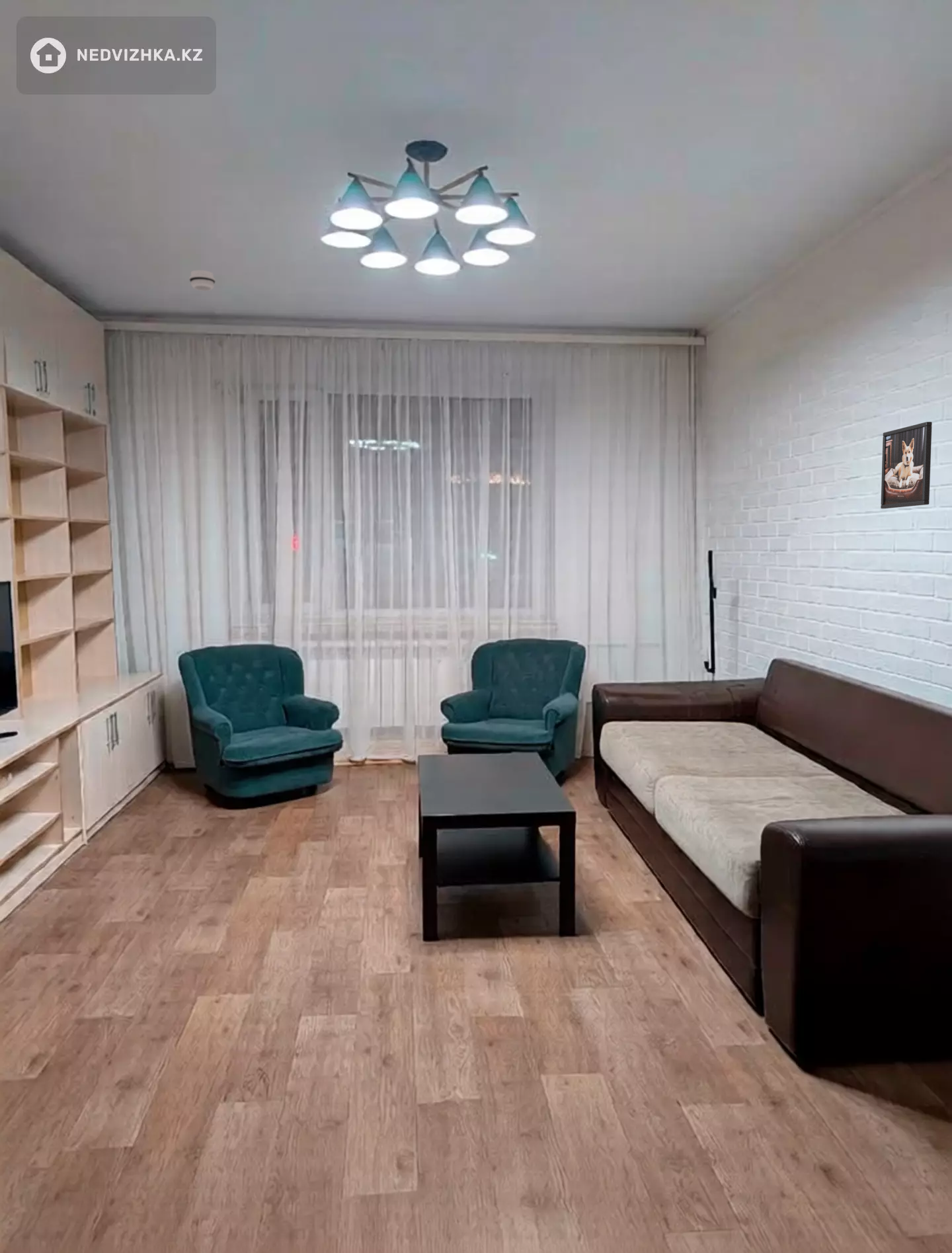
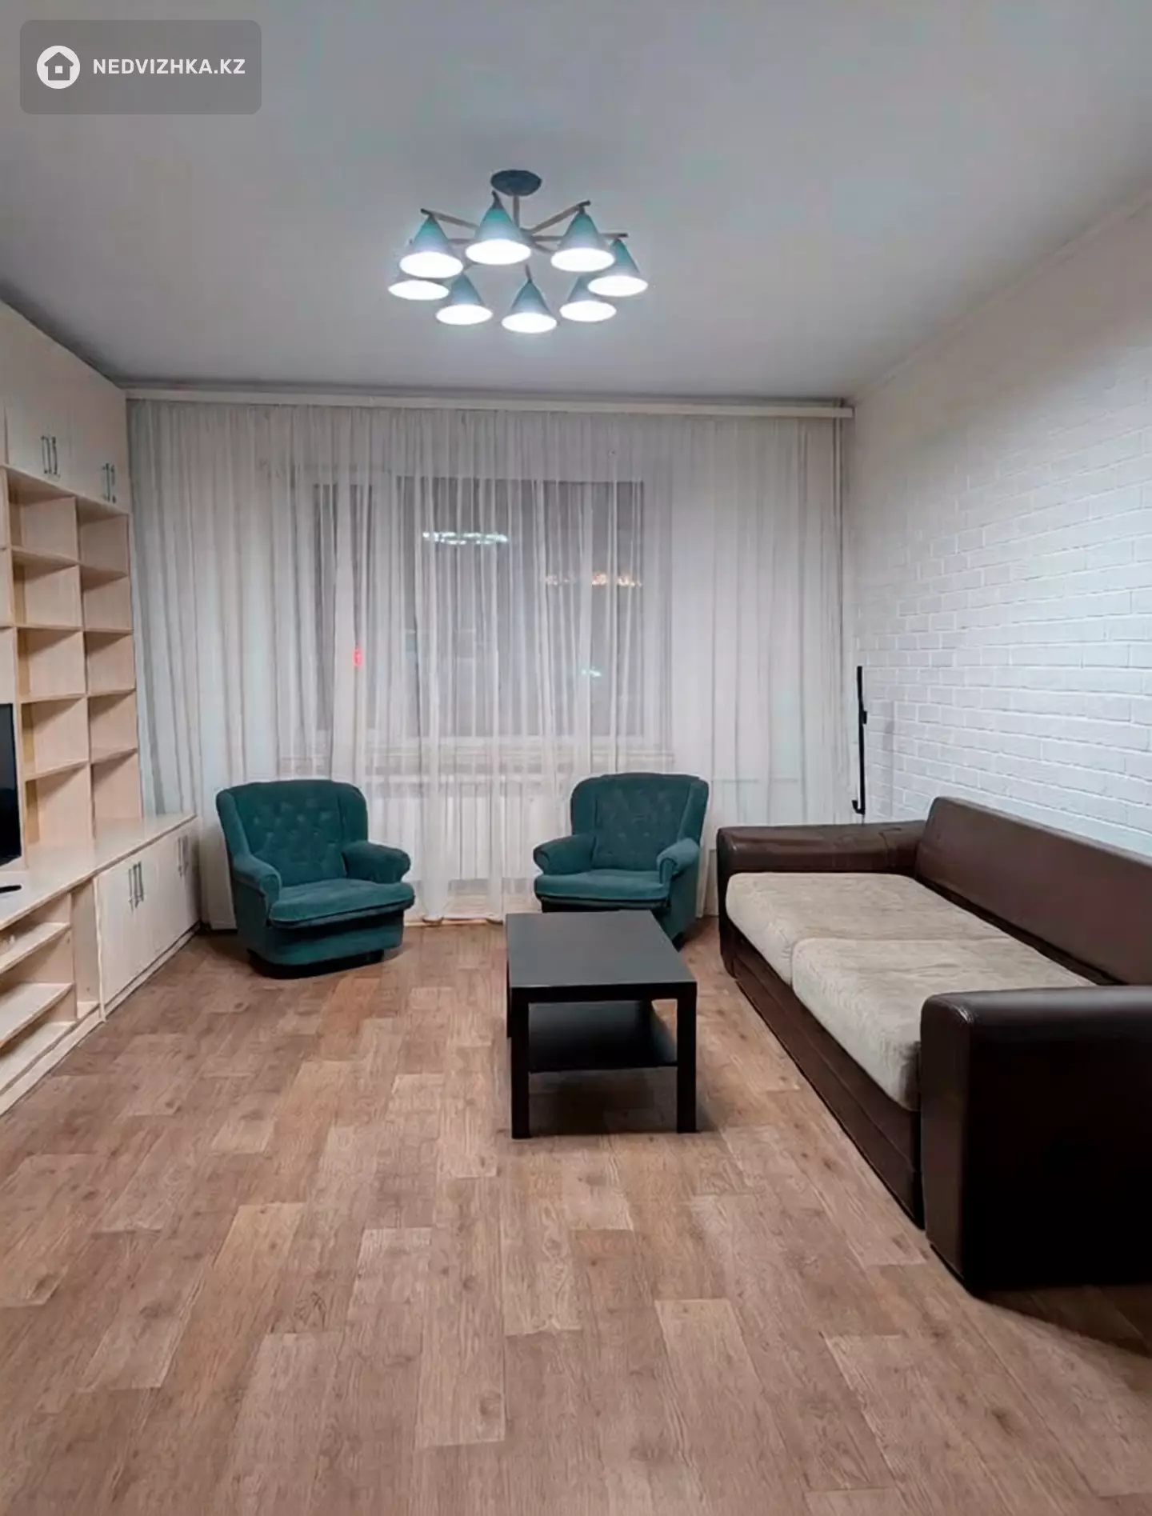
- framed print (905, 467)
- smoke detector (202, 280)
